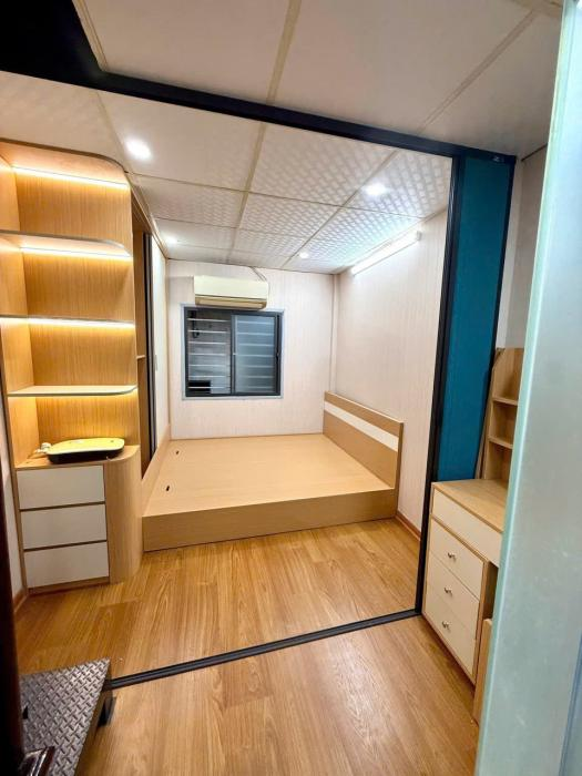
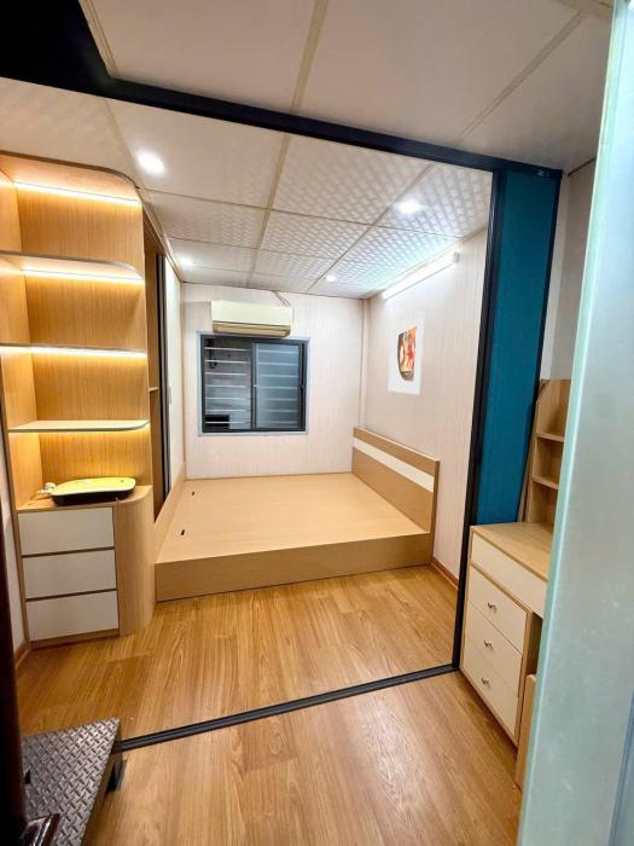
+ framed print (402, 357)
